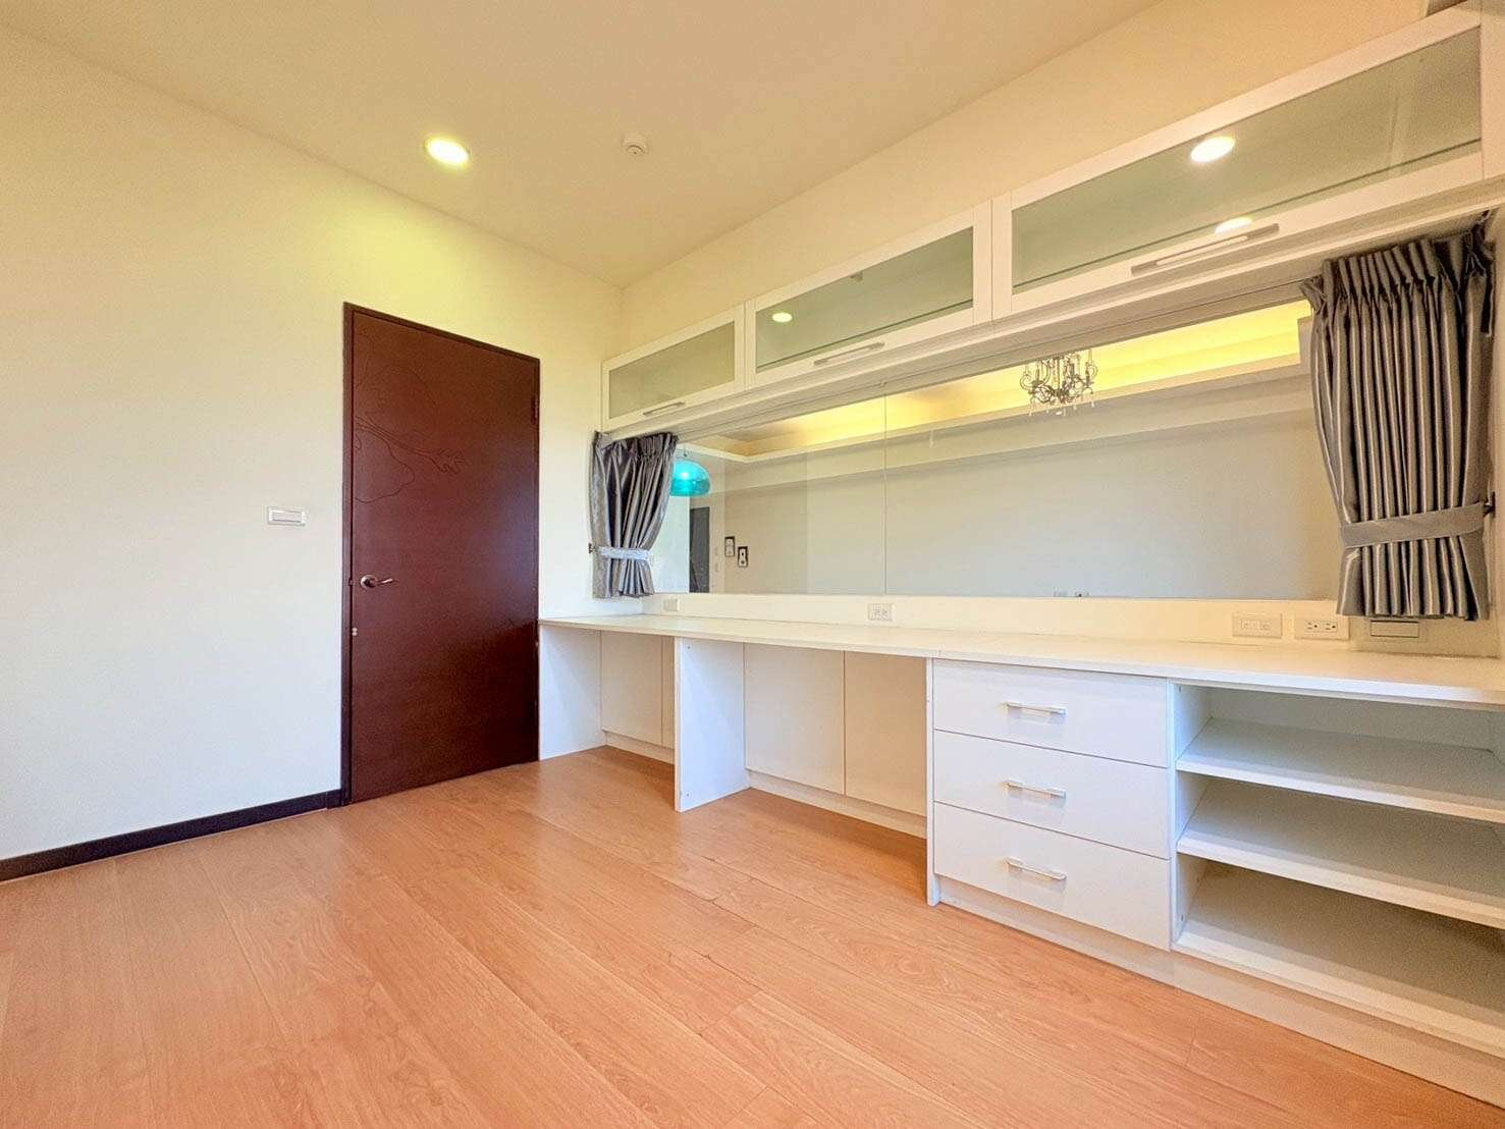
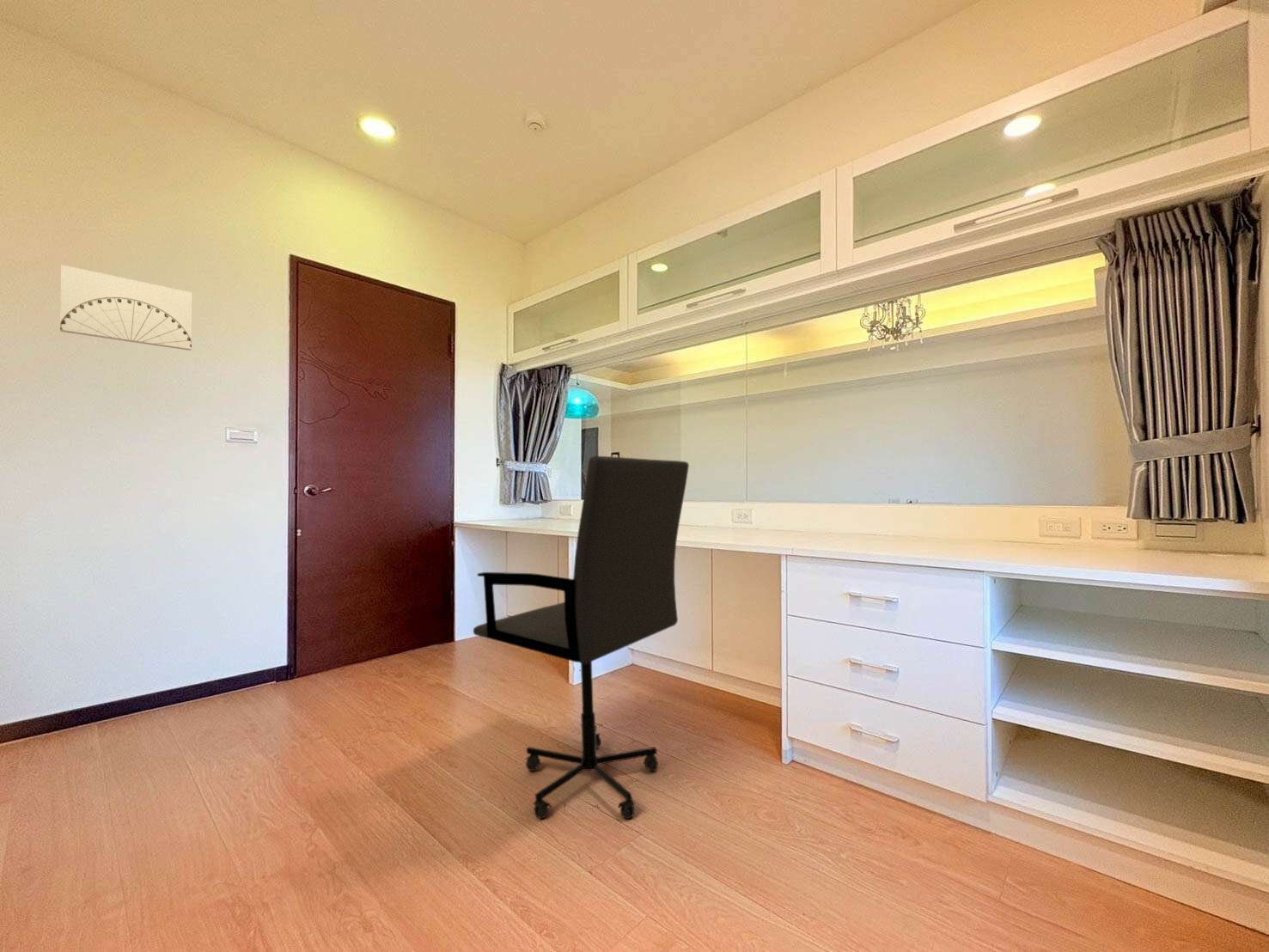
+ wall art (130, 310)
+ office chair (583, 619)
